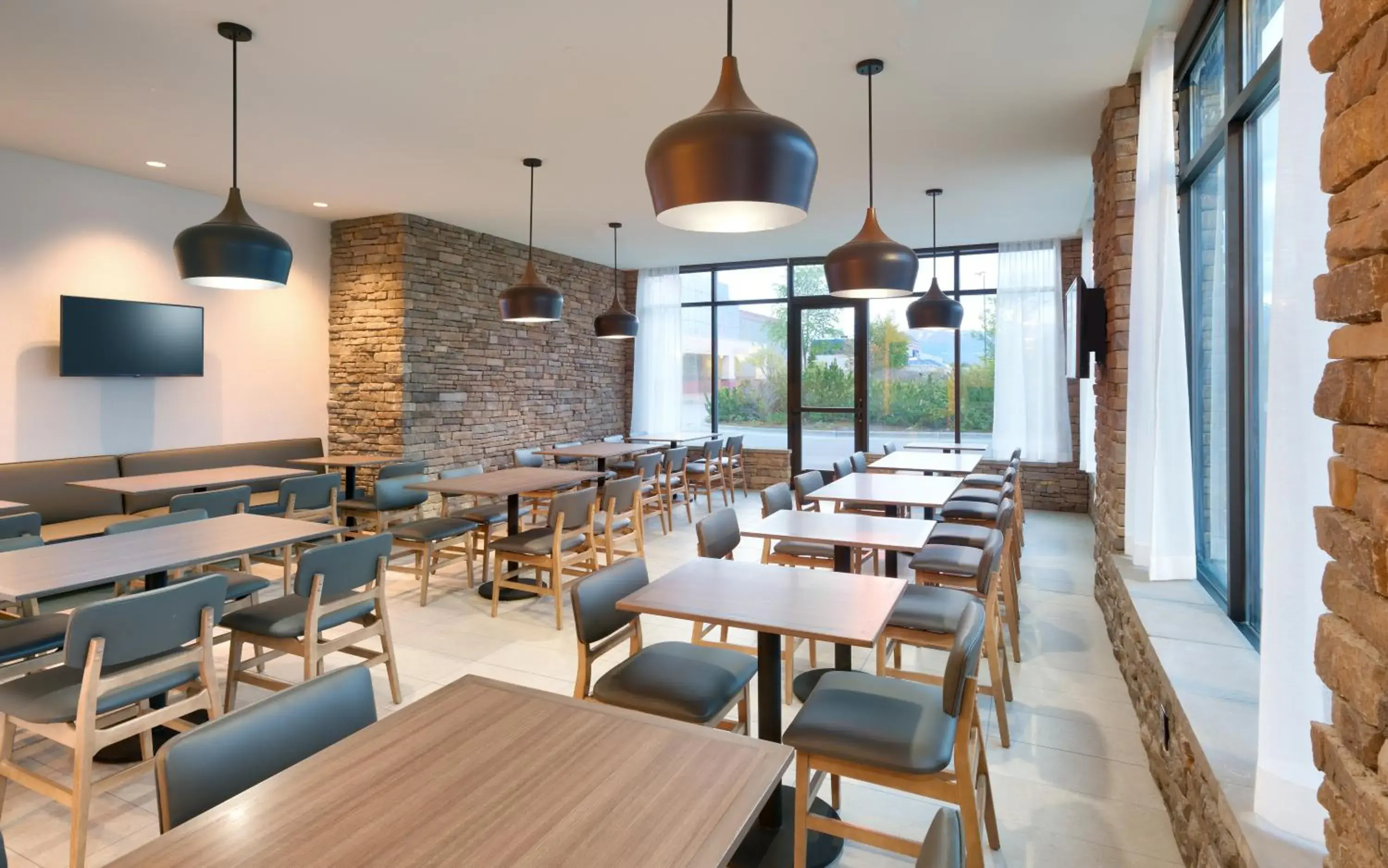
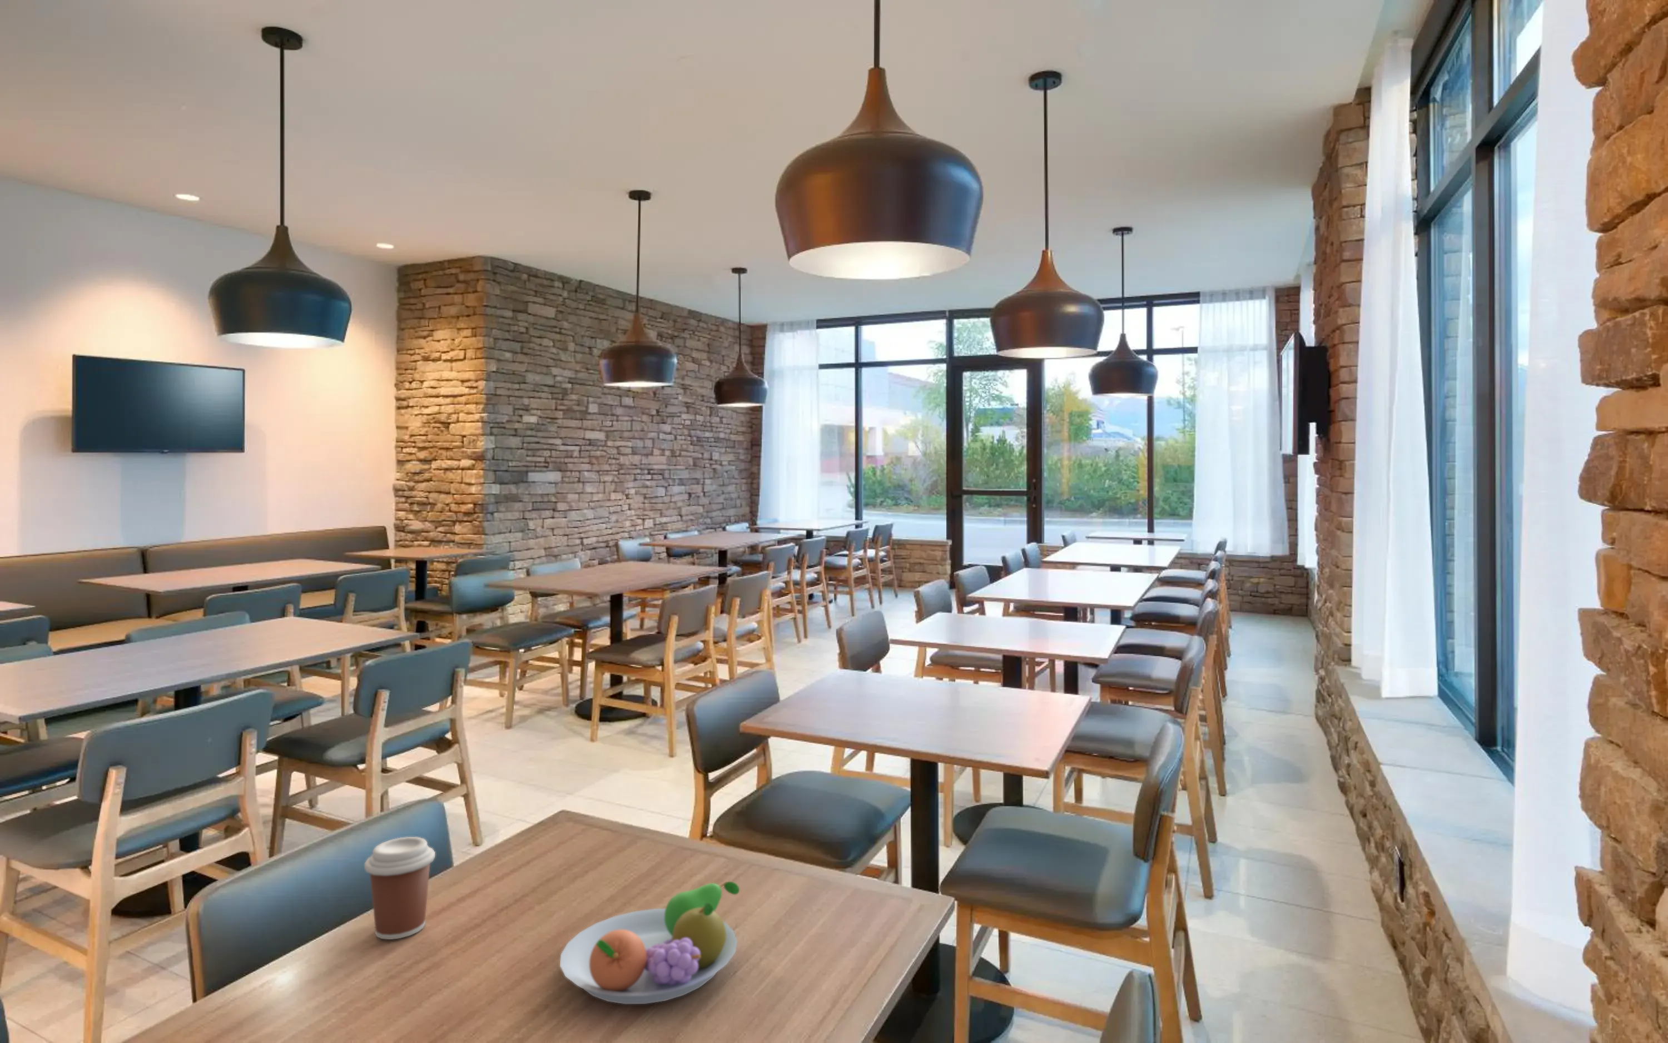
+ coffee cup (400, 887)
+ fruit bowl (657, 929)
